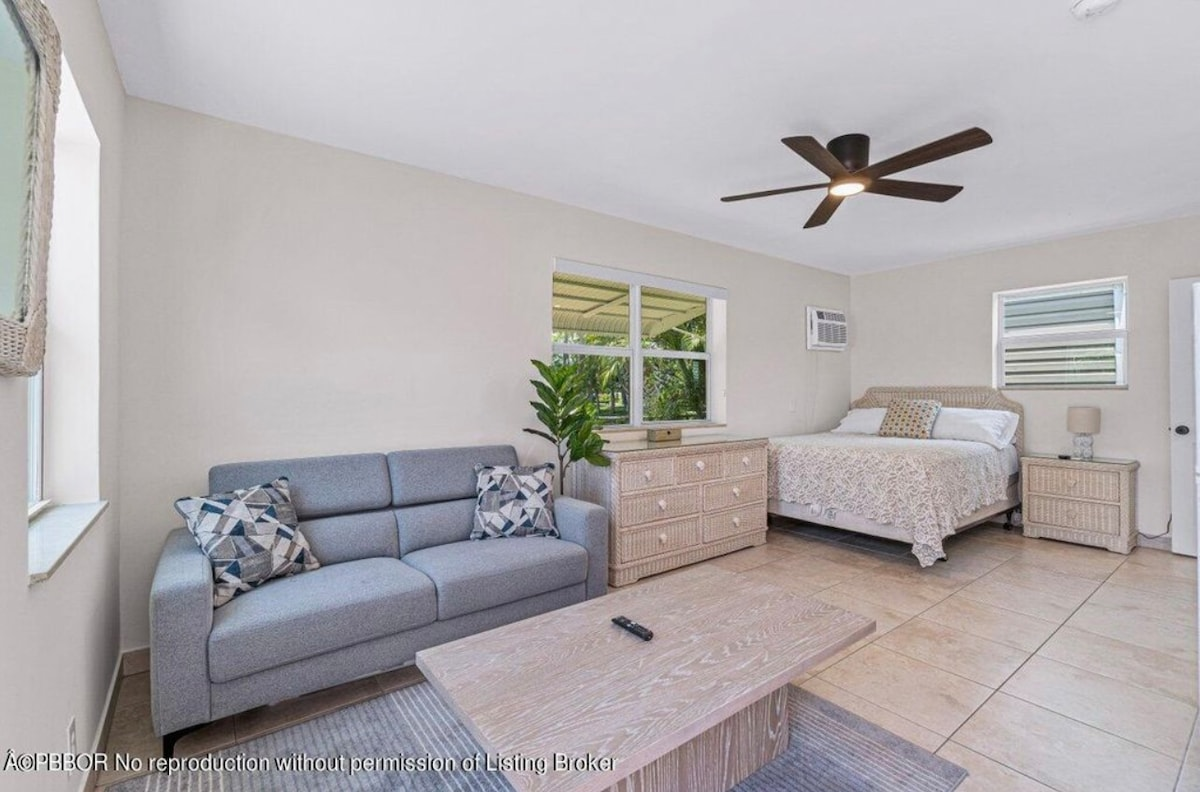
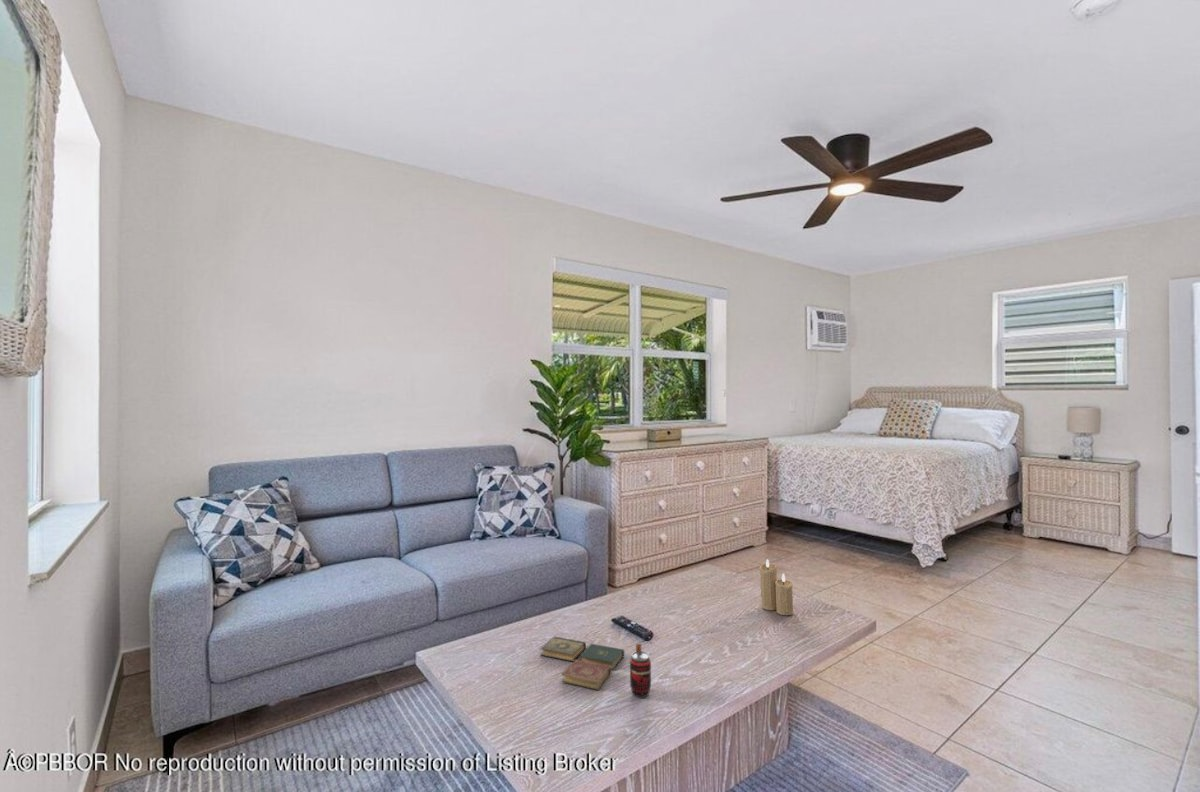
+ book (573, 660)
+ beverage can (640, 670)
+ candle (776, 585)
